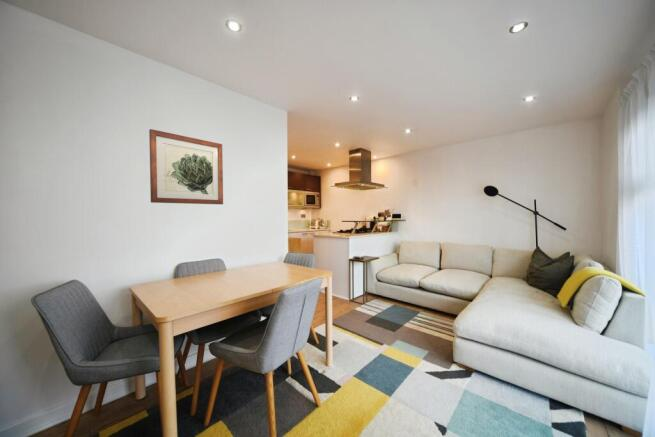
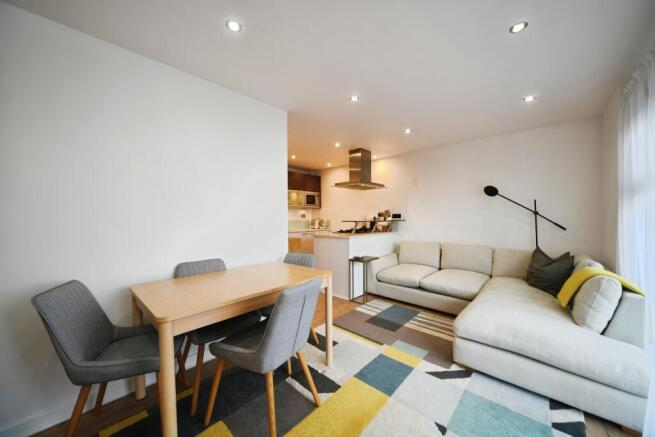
- wall art (189, 170)
